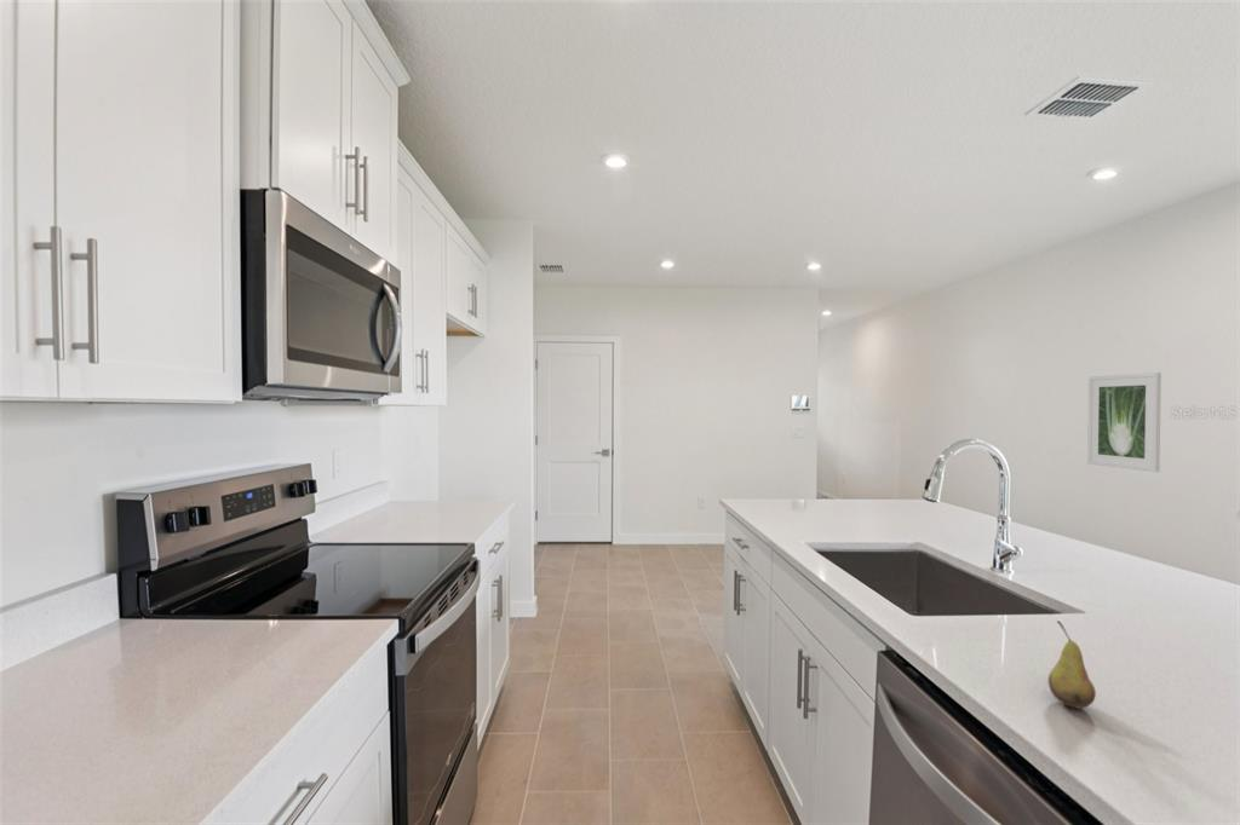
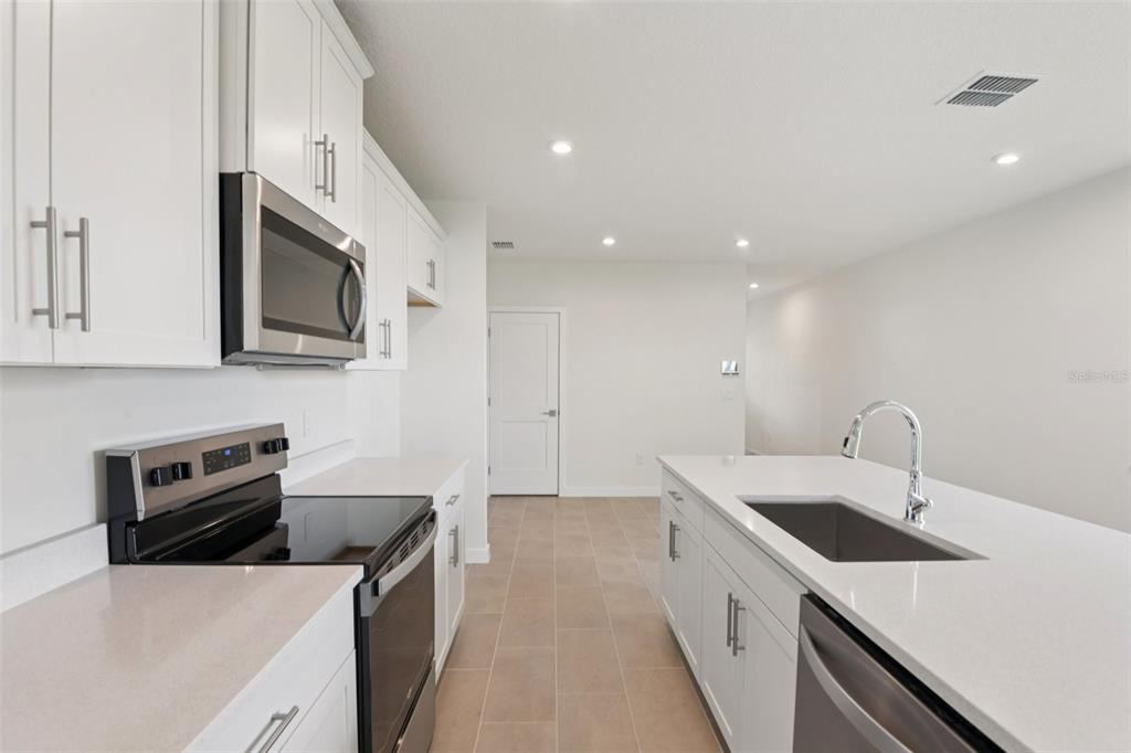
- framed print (1121, 421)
- fruit (1070, 665)
